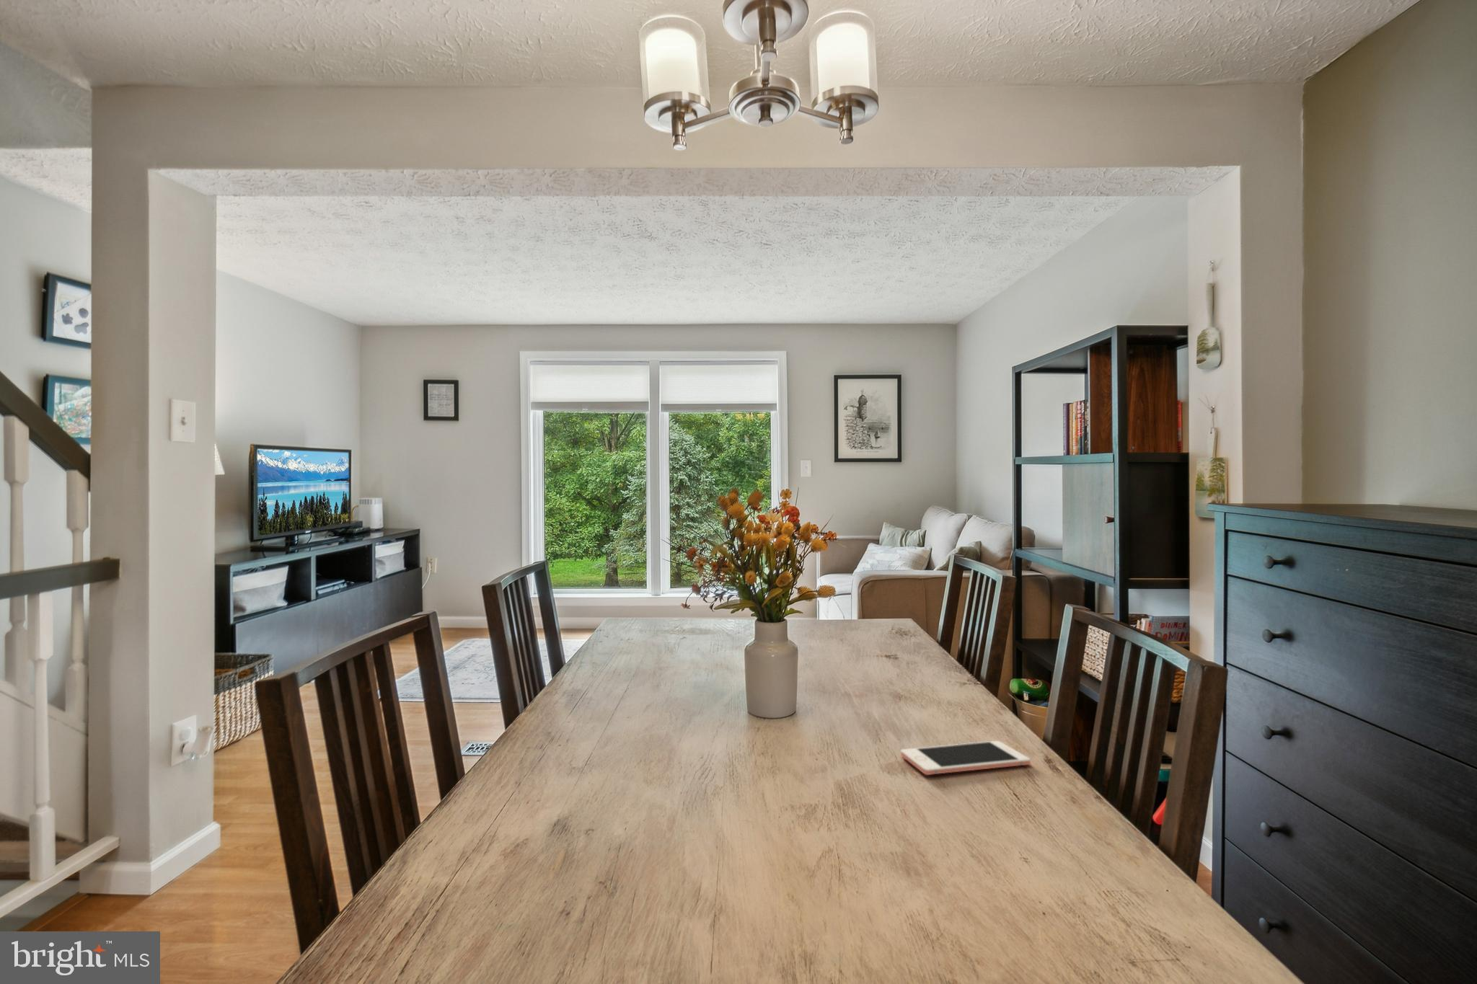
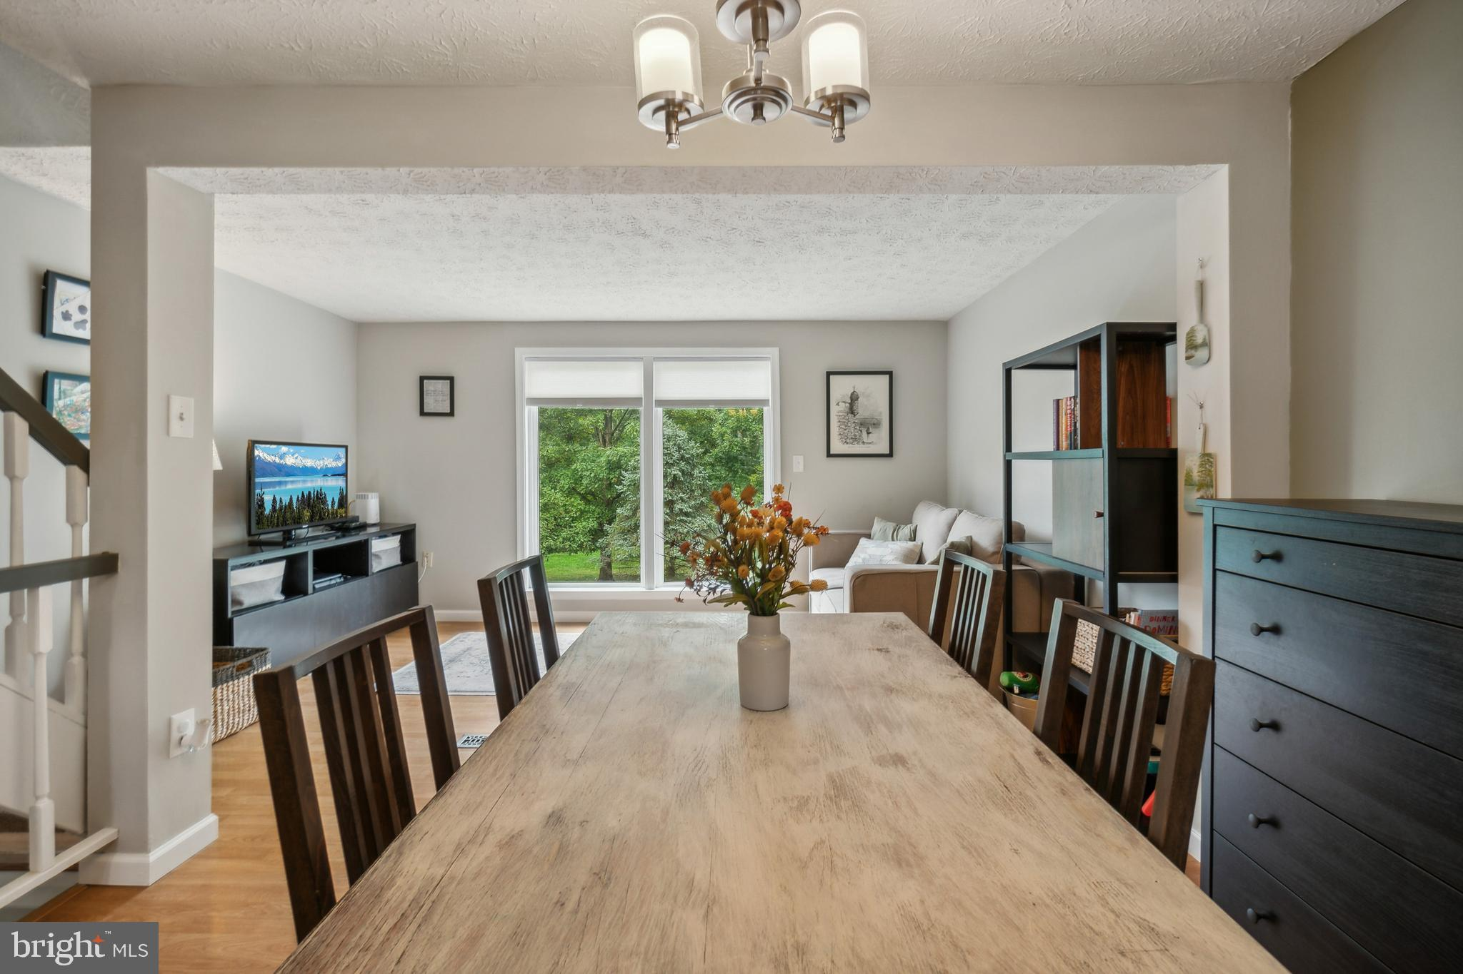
- cell phone (964, 757)
